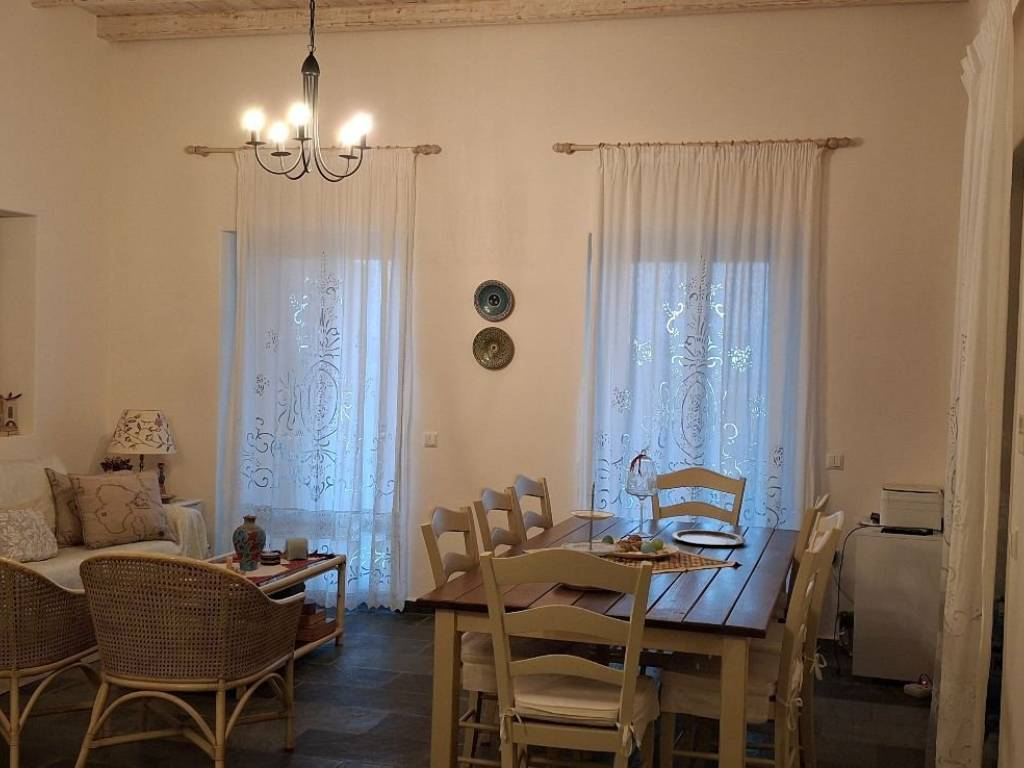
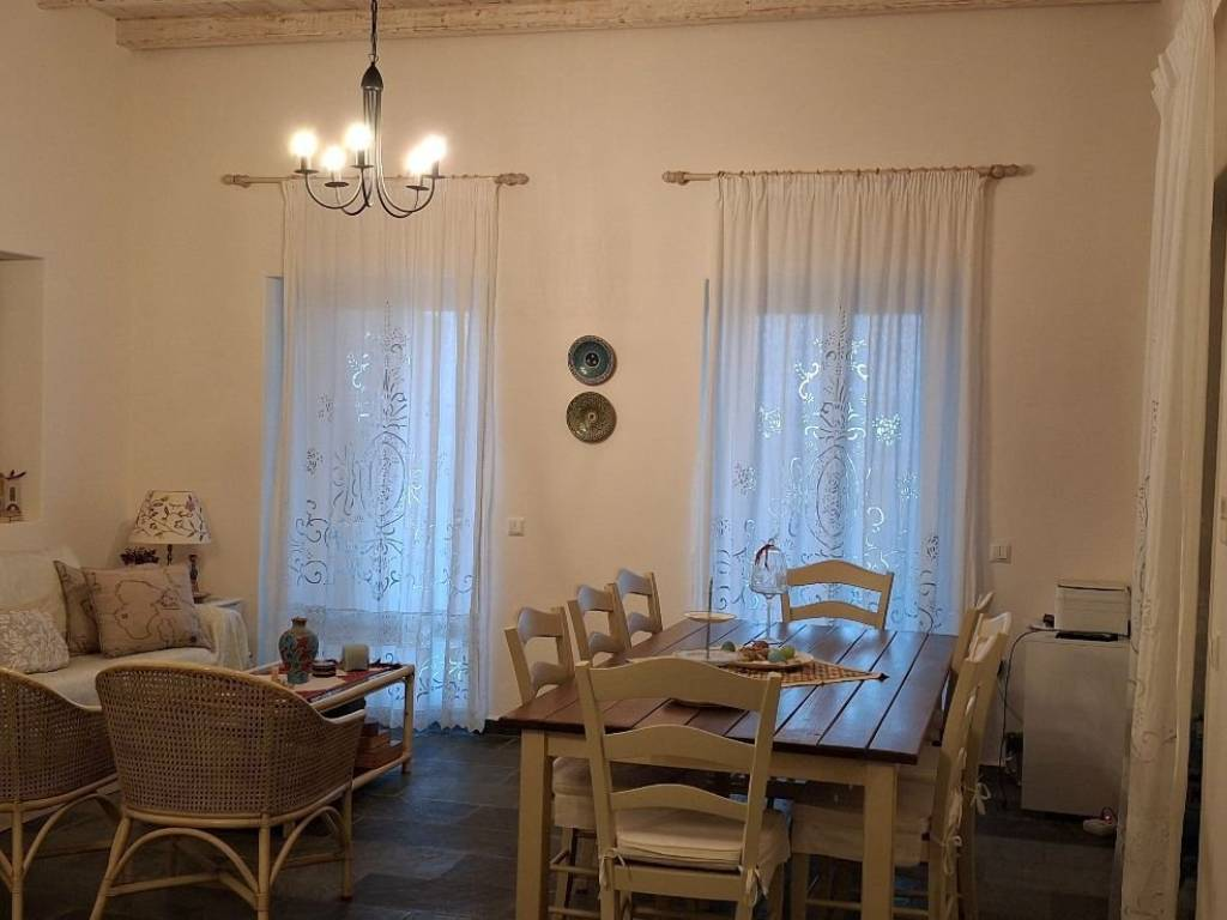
- plate (708, 538)
